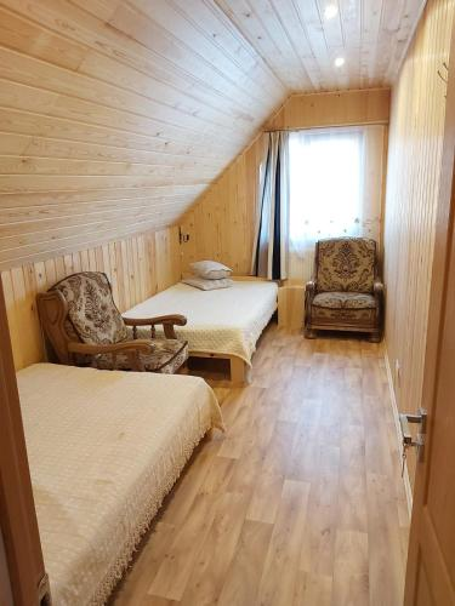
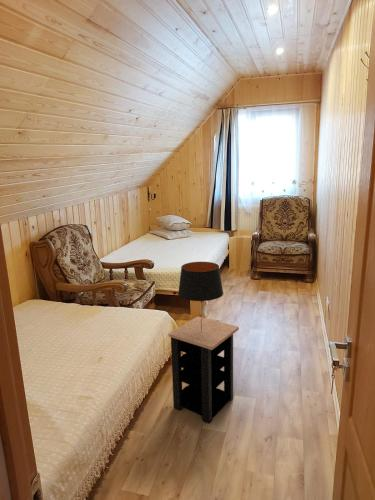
+ table lamp (200, 299)
+ side table (203, 367)
